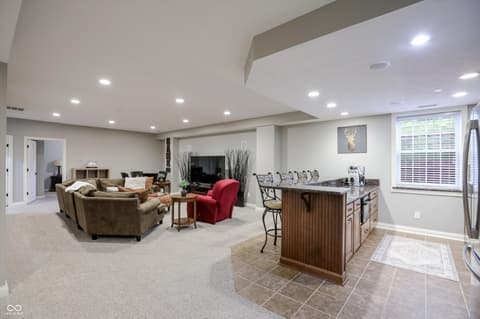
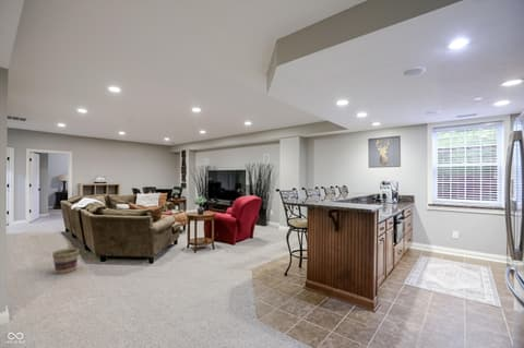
+ basket (66, 261)
